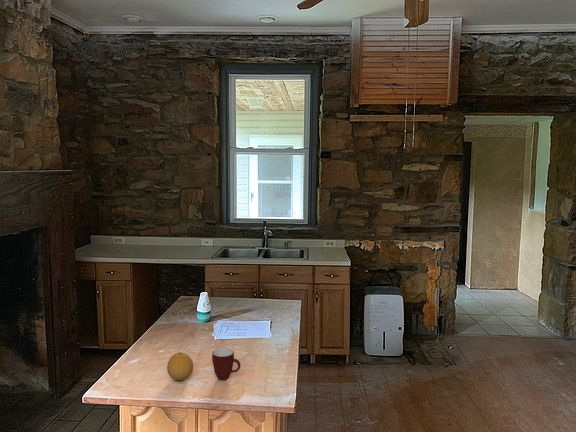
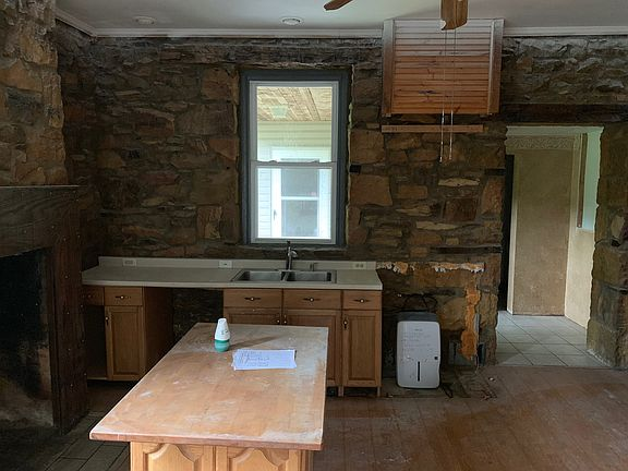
- fruit (180, 366)
- mug (226, 365)
